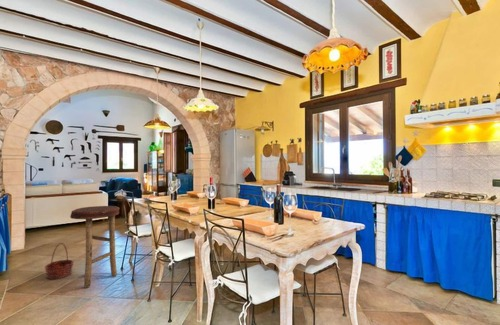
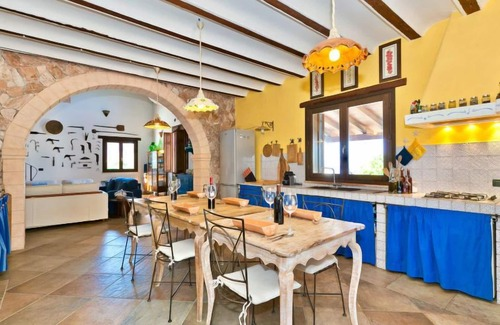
- stool (91, 244)
- basket (59, 260)
